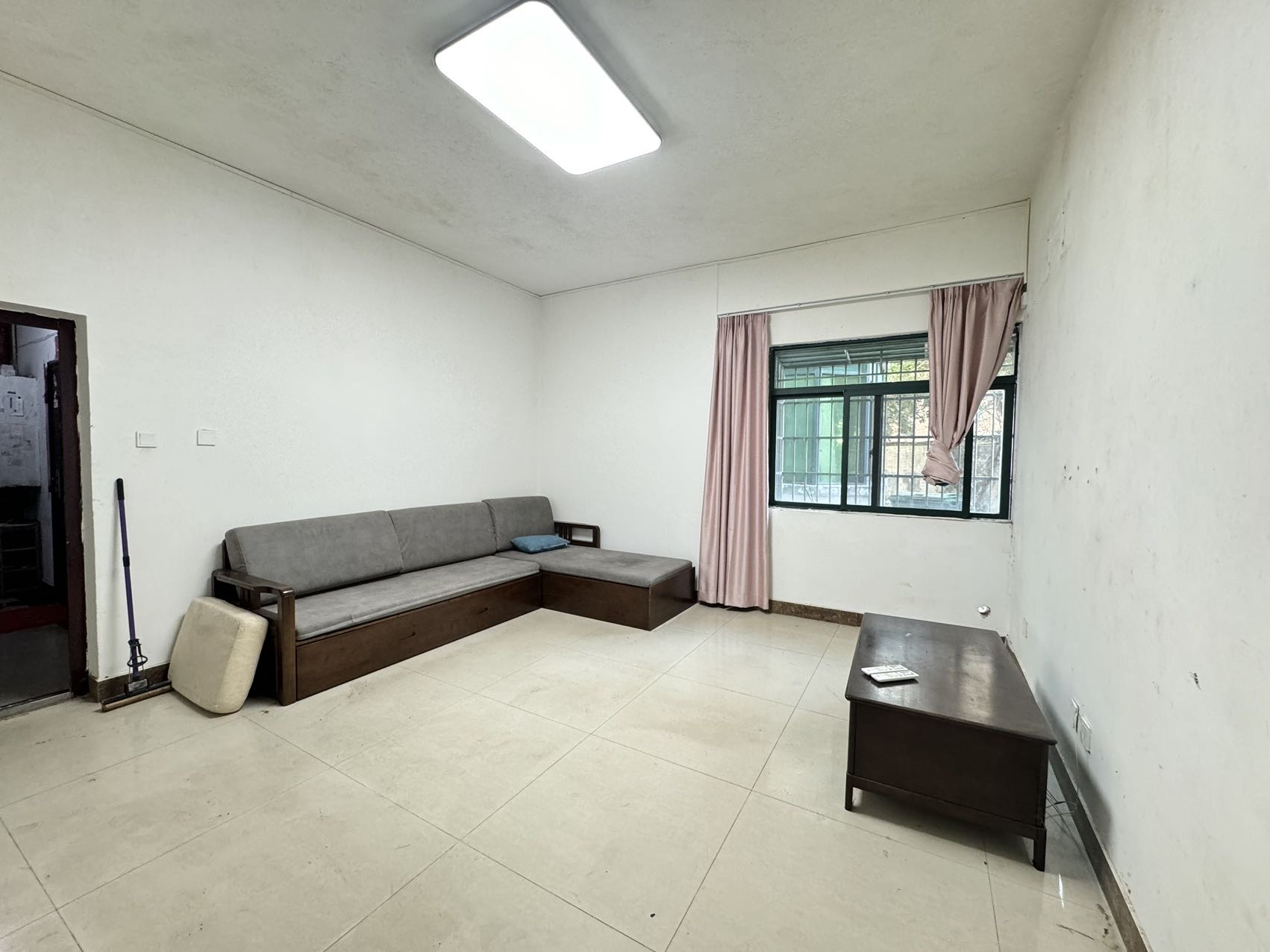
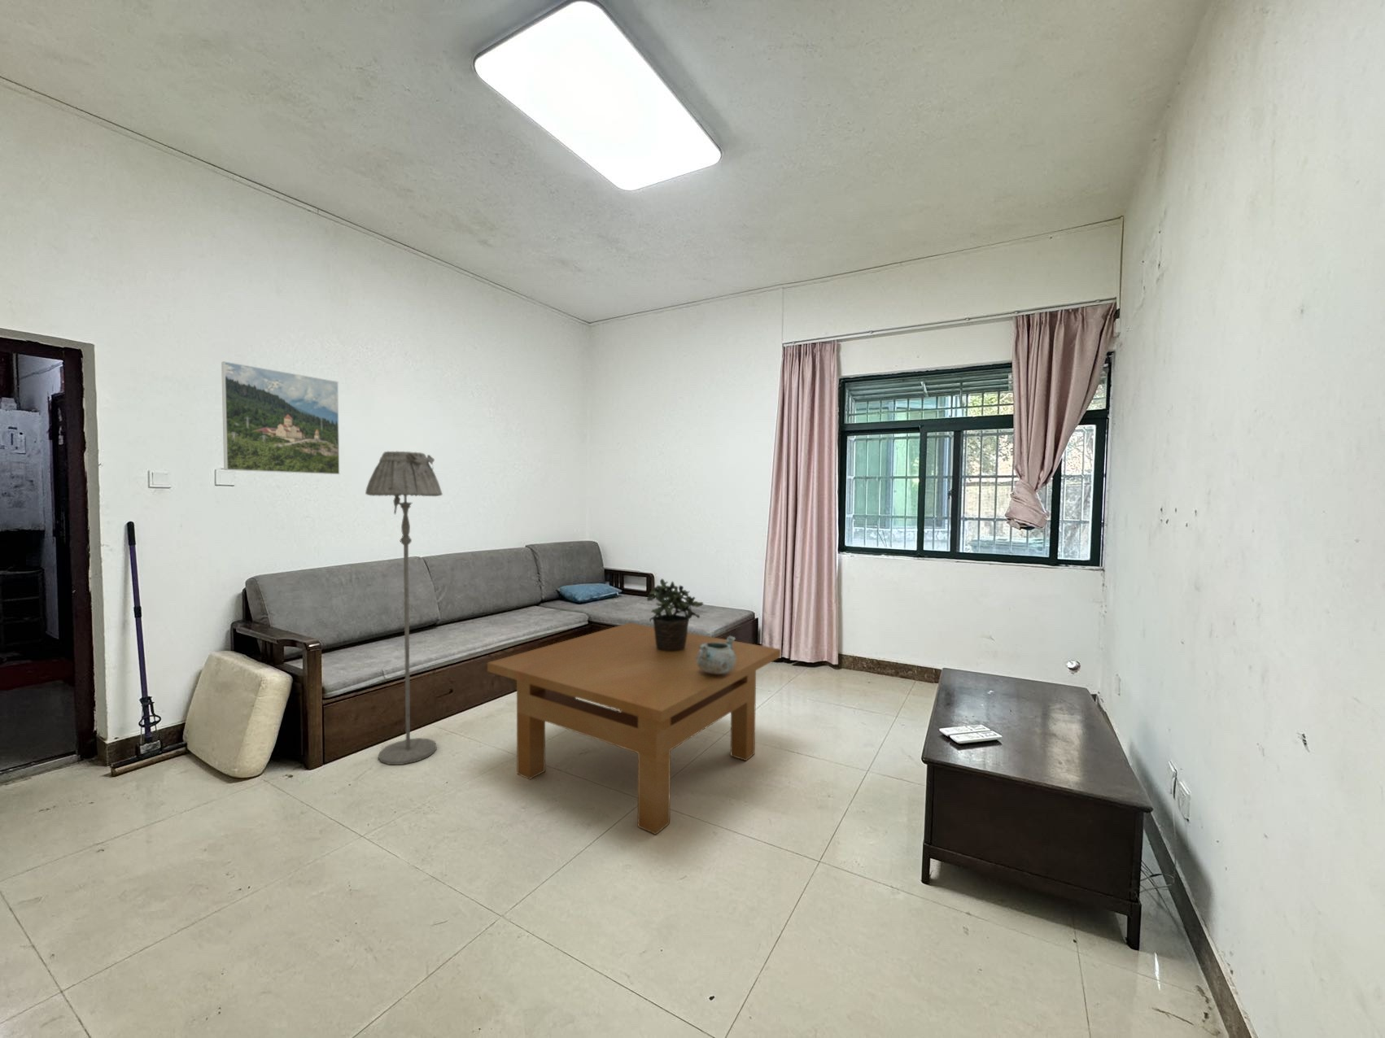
+ table (640, 710)
+ decorative bowl (716, 654)
+ potted plant (669, 613)
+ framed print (285, 422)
+ floor lamp (406, 604)
